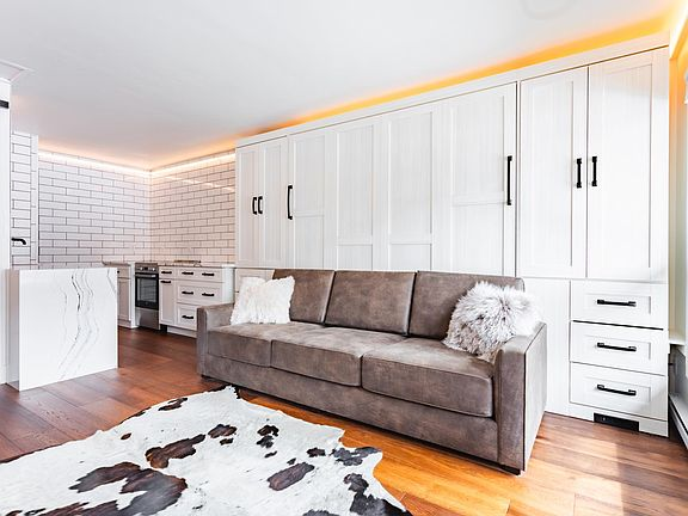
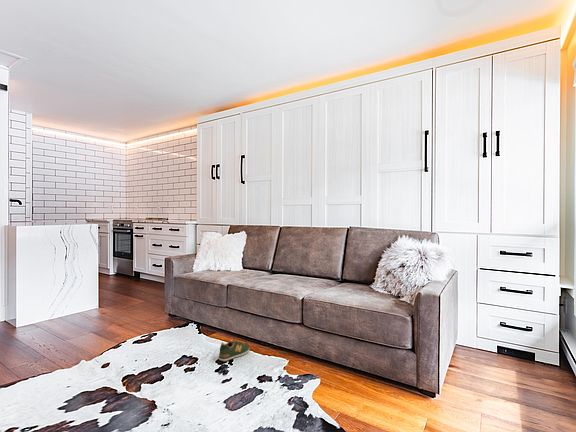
+ shoe (234, 347)
